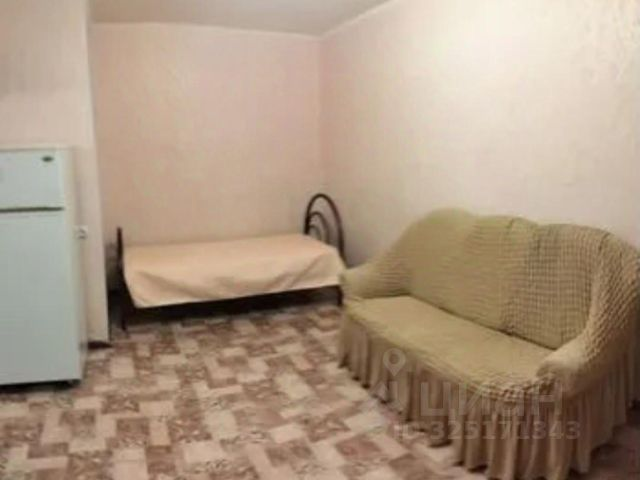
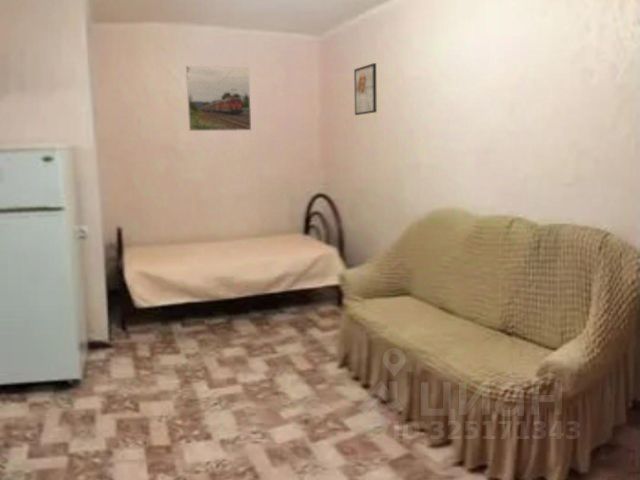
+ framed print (365, 90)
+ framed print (219, 98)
